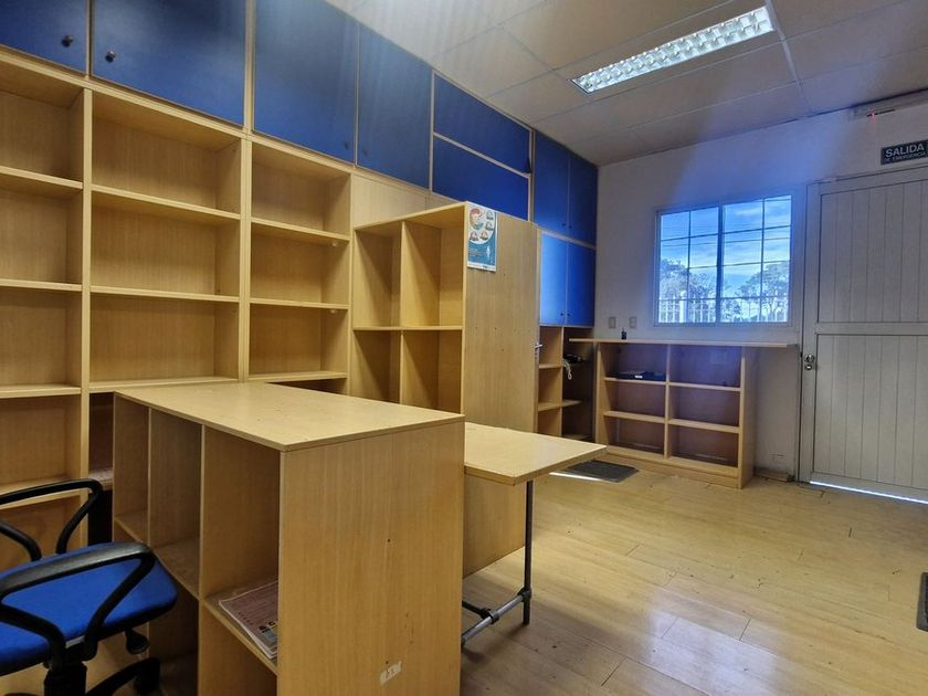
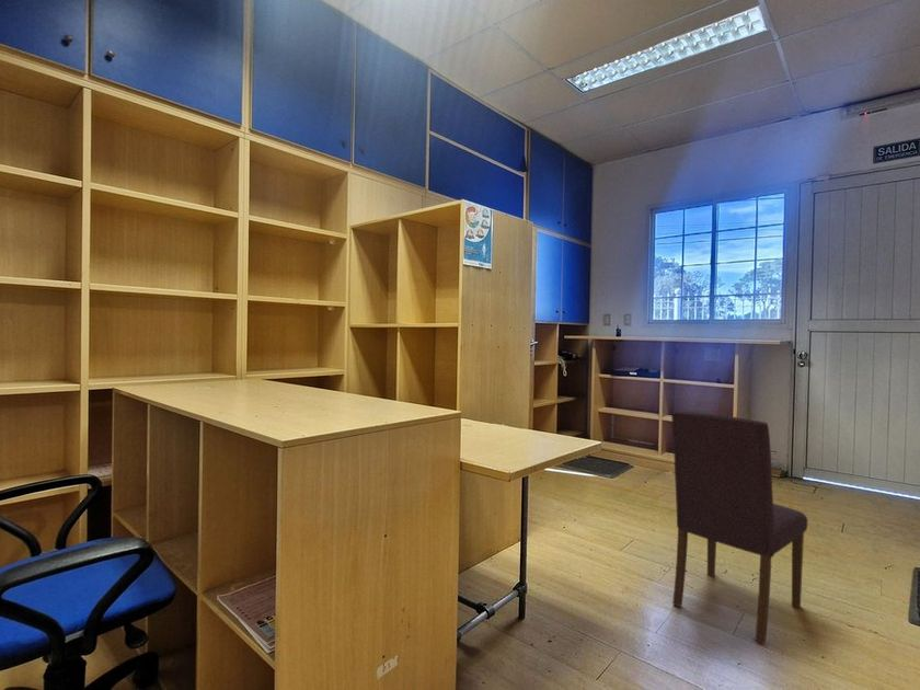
+ dining chair (735, 508)
